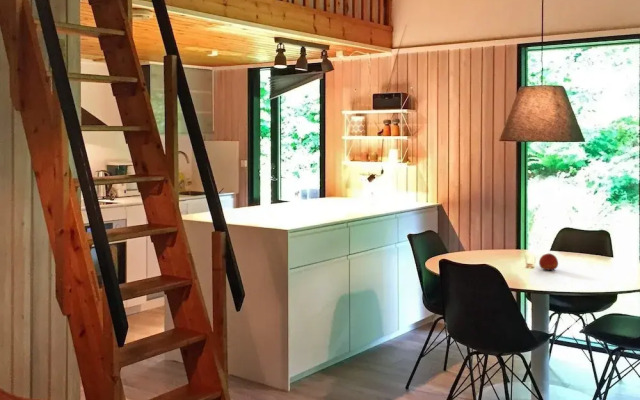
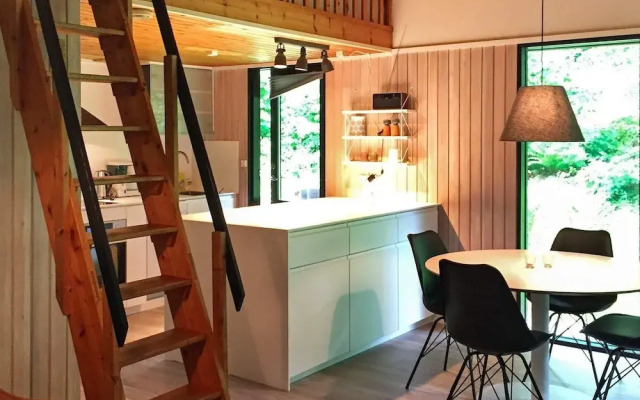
- fruit (548, 261)
